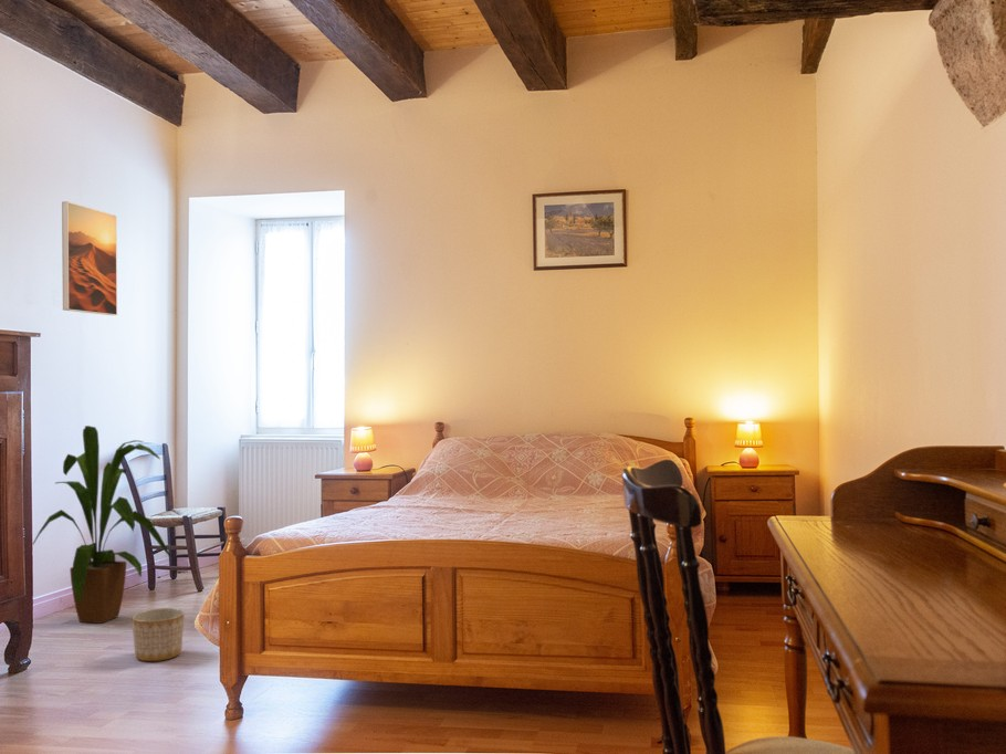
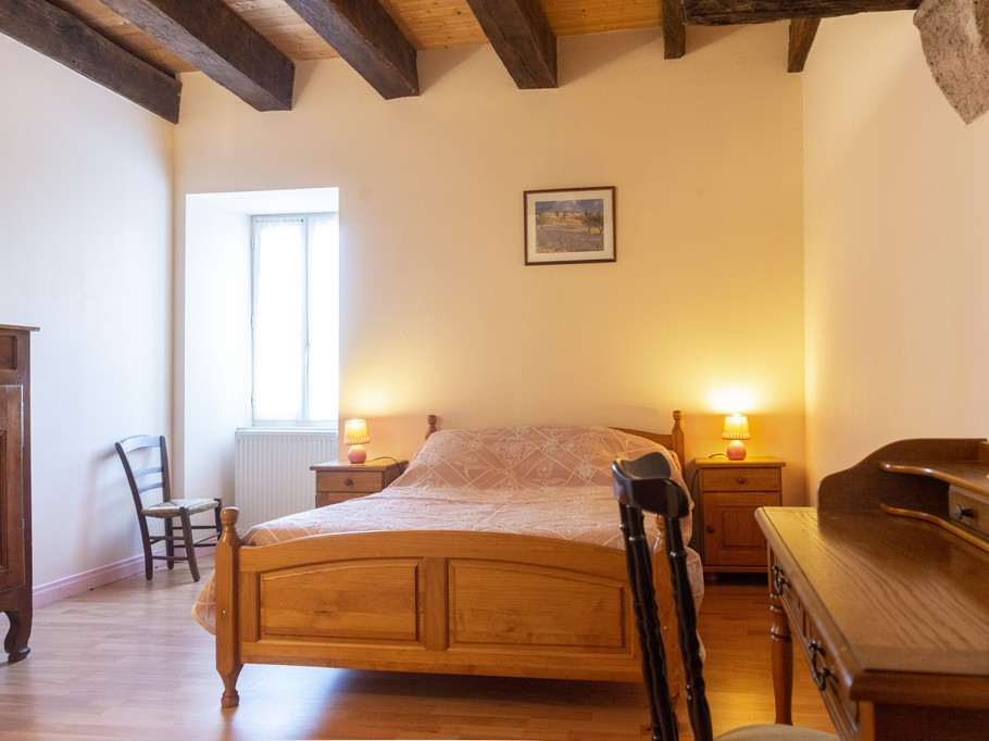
- house plant (108, 517)
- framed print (91, 260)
- planter (158, 635)
